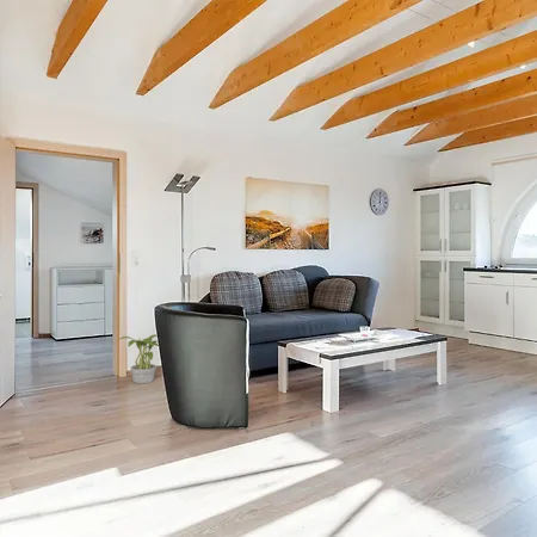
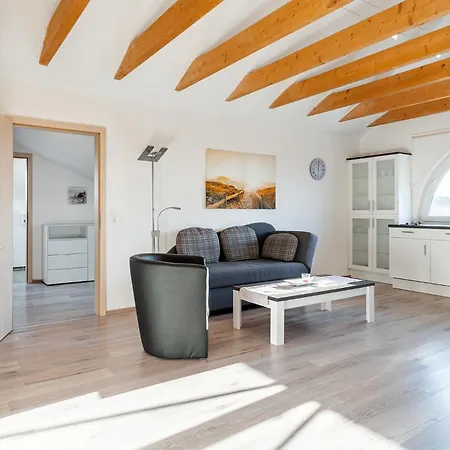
- potted plant (143, 358)
